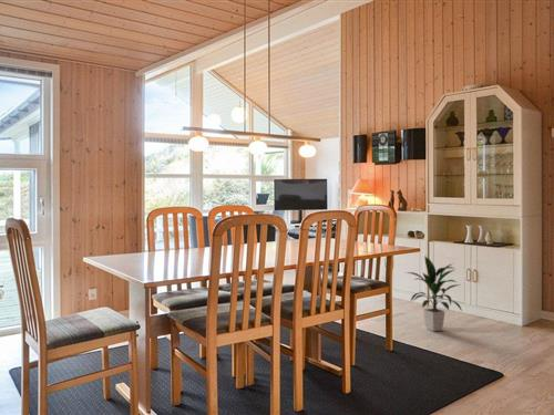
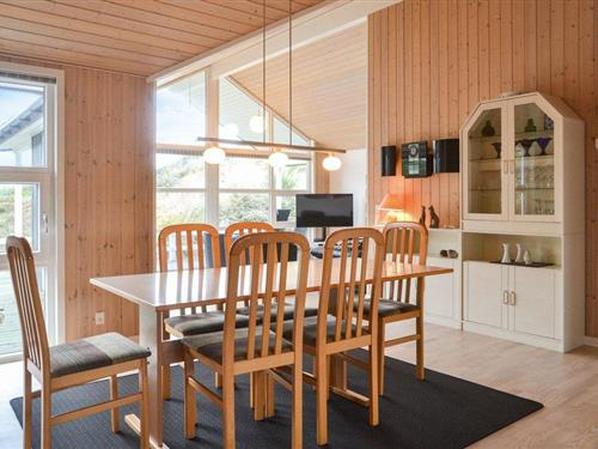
- indoor plant (437, 292)
